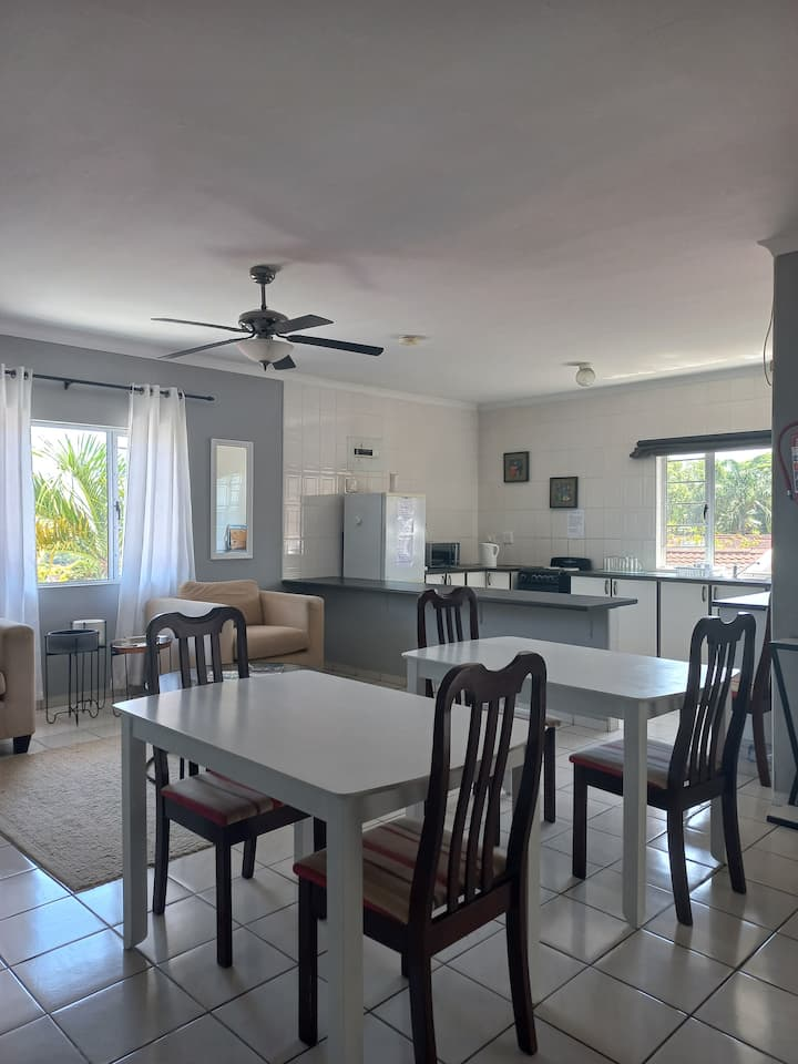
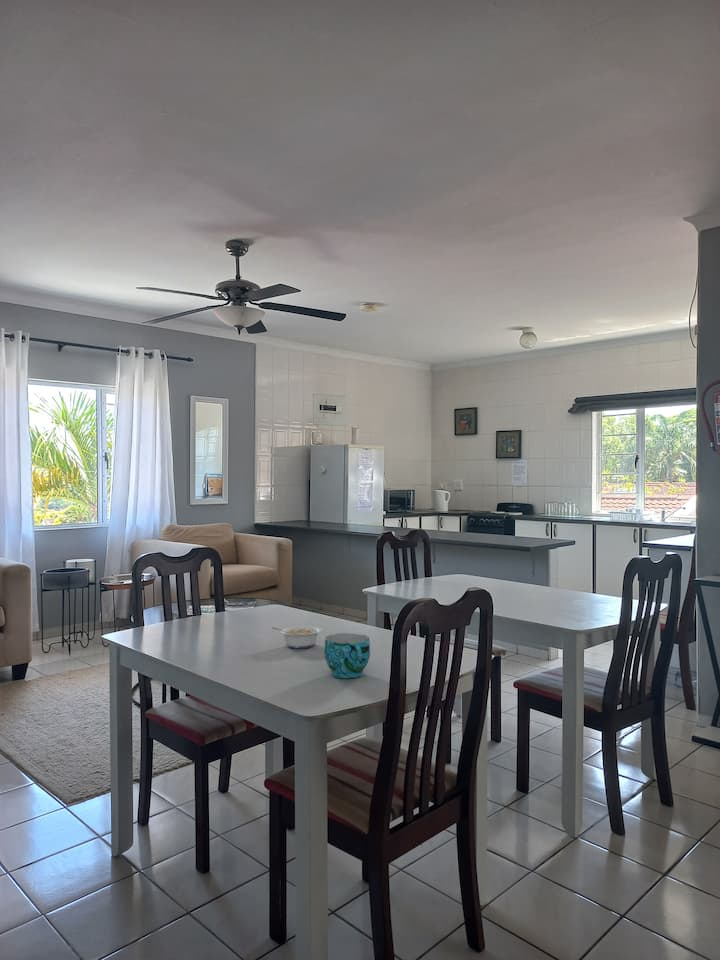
+ legume (299, 636)
+ cup (349, 656)
